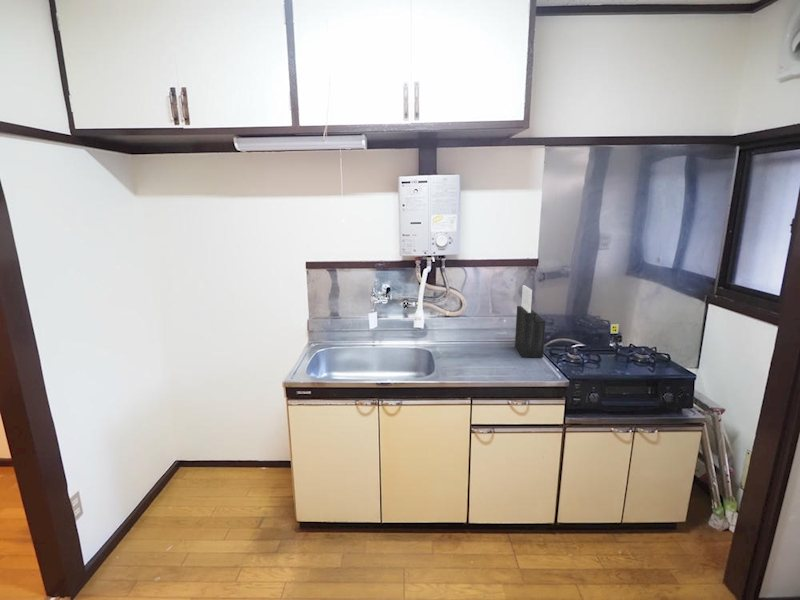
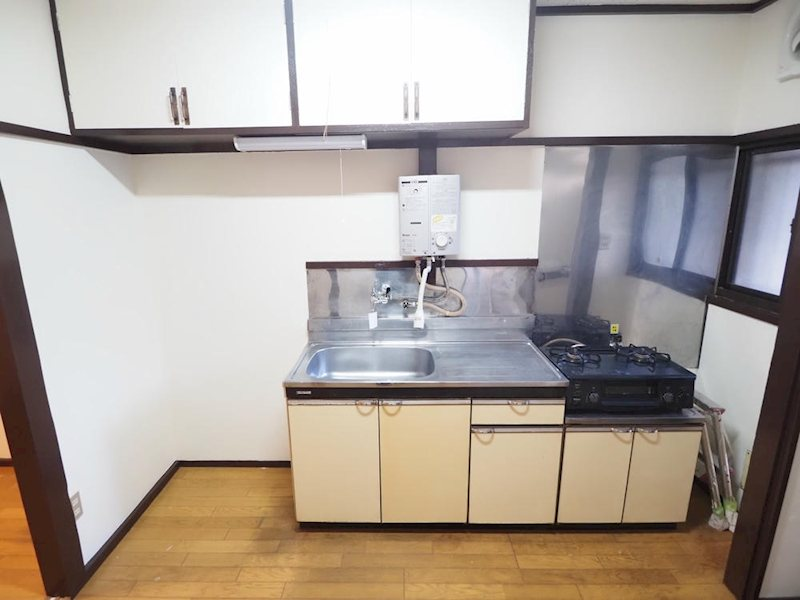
- knife block (532, 320)
